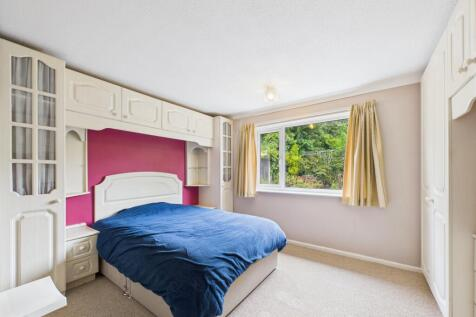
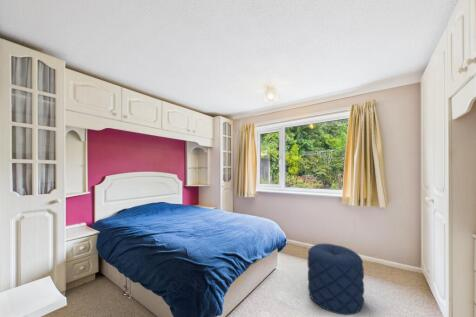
+ pouf (334, 274)
